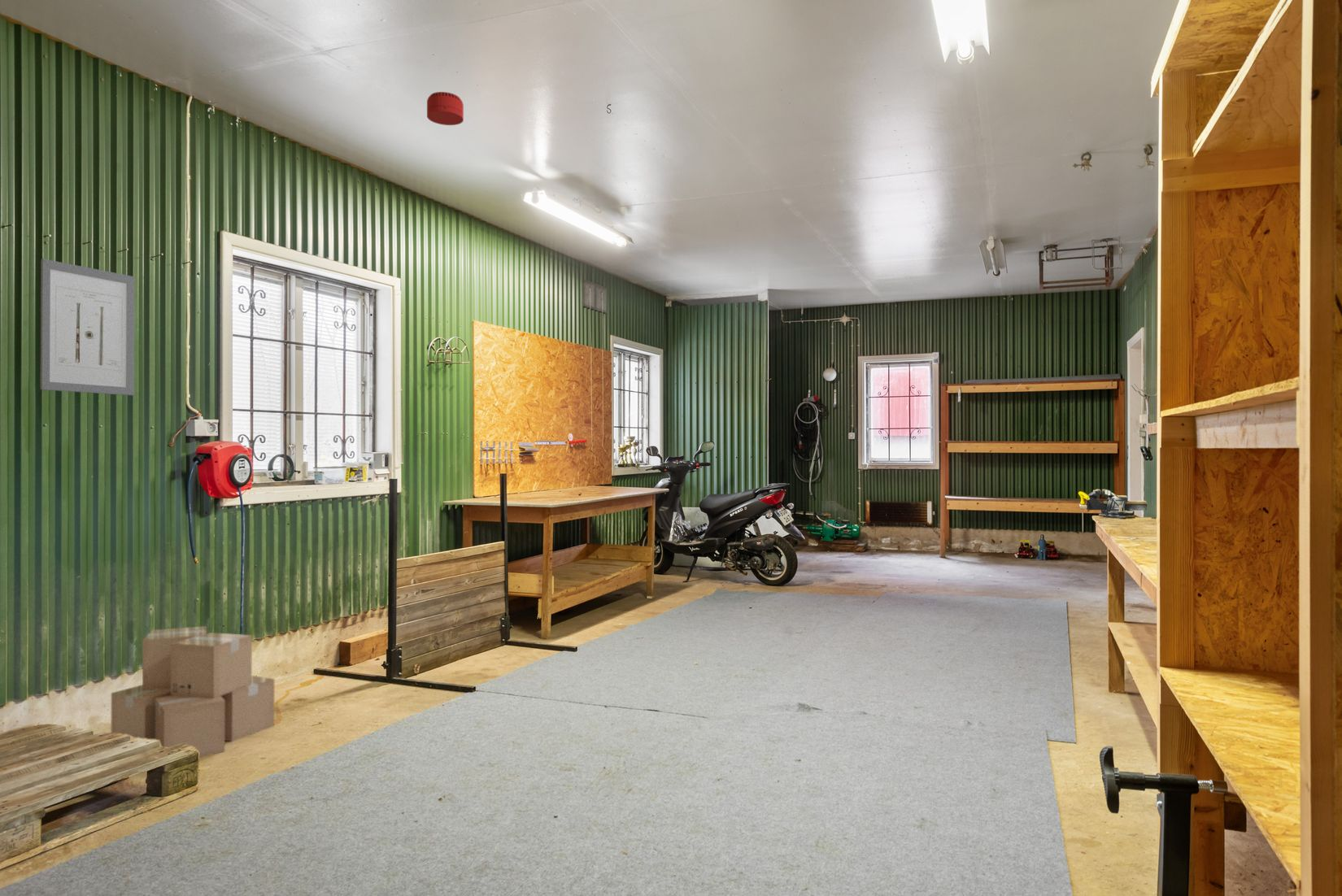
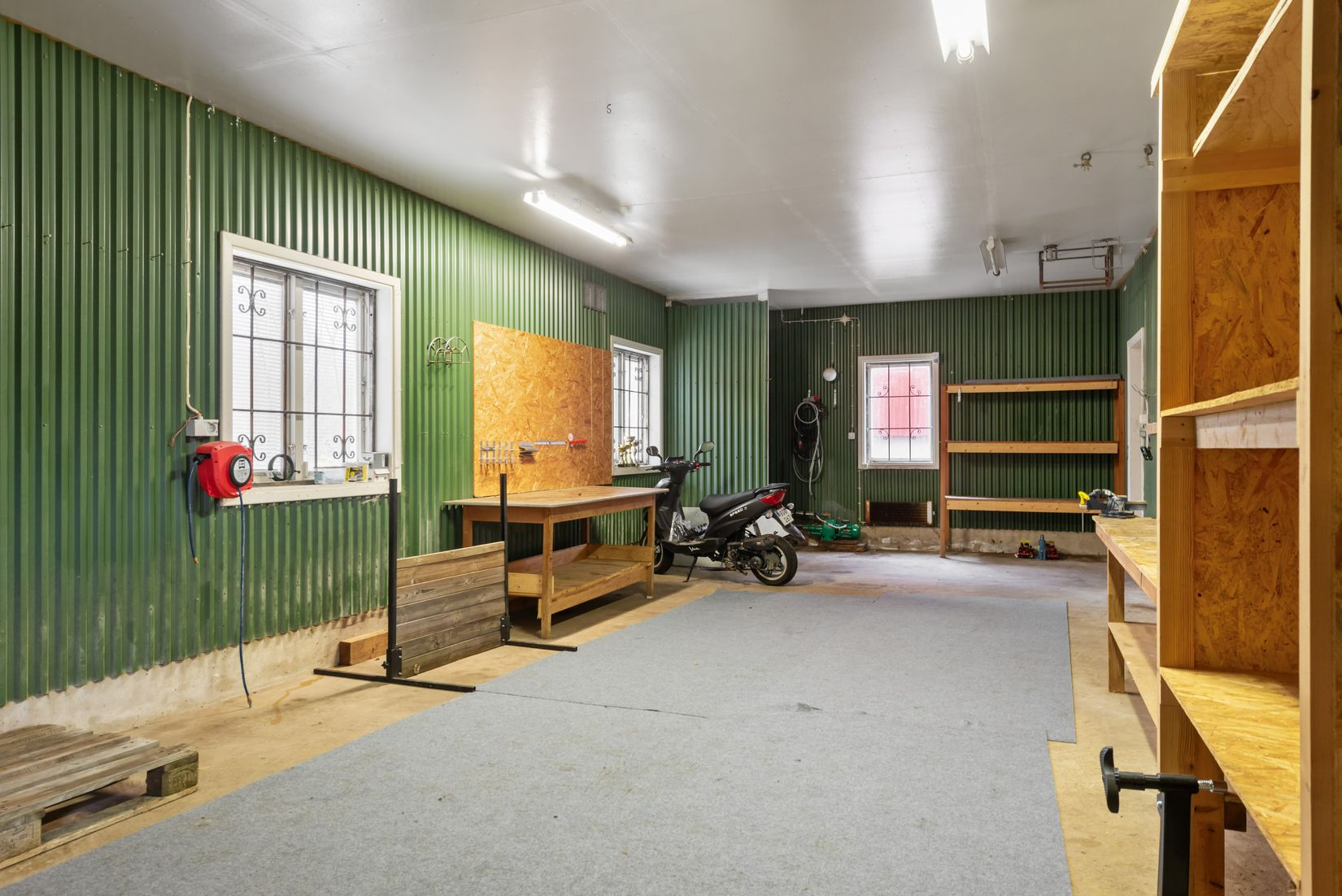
- cardboard box (190, 687)
- smoke detector (445, 107)
- wall art (89, 330)
